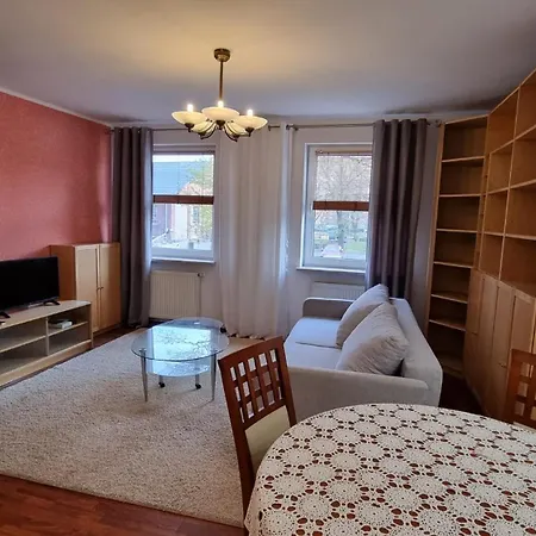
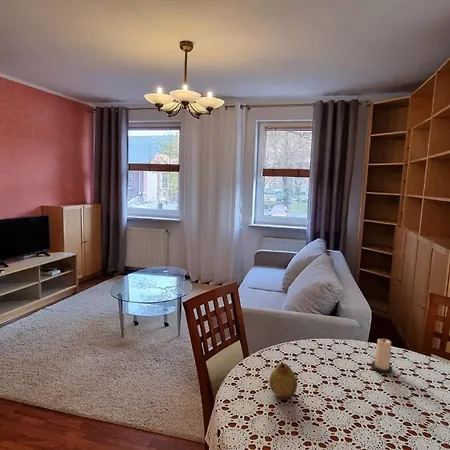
+ candle (382, 352)
+ fruit (283, 376)
